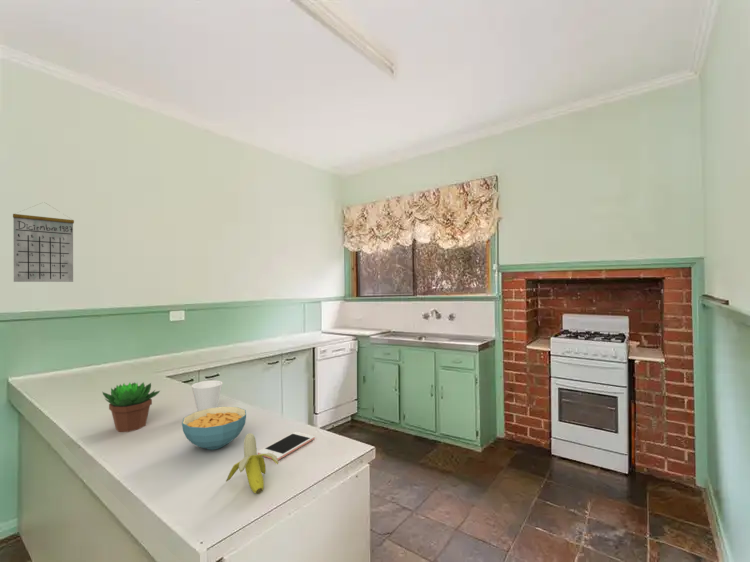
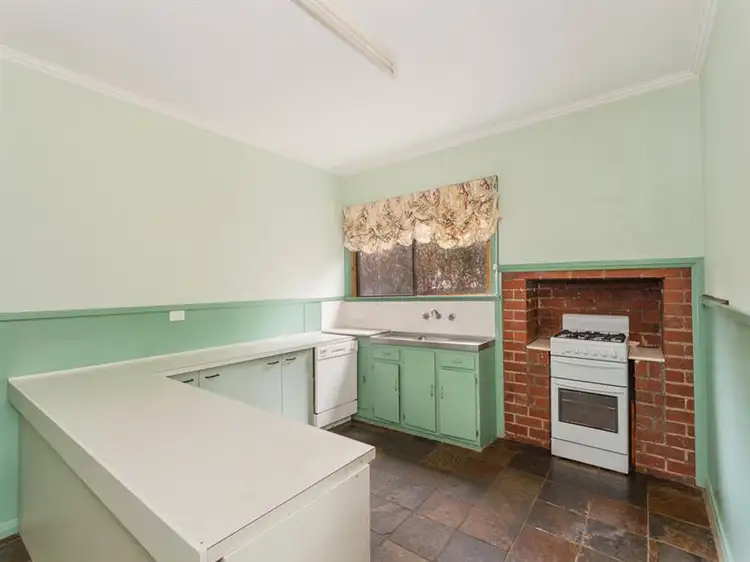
- calendar (44, 241)
- cup (207, 398)
- succulent plant (130, 405)
- cereal bowl (215, 430)
- cell phone (287, 445)
- banana (252, 461)
